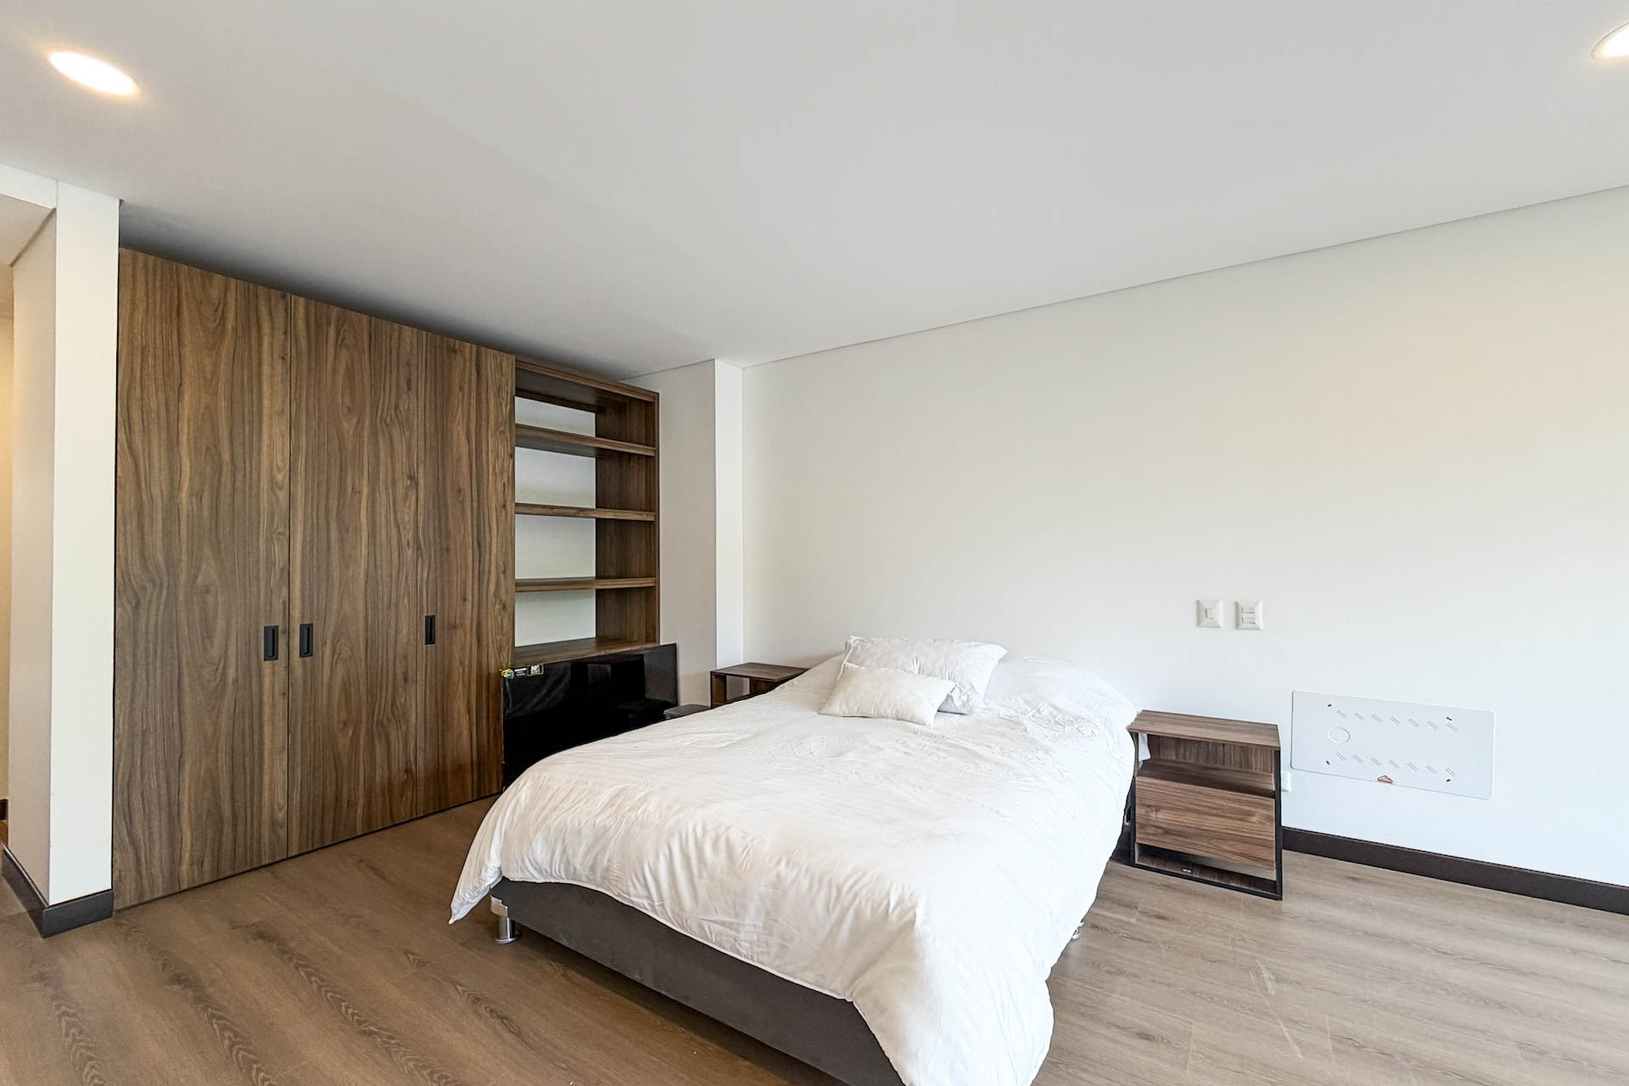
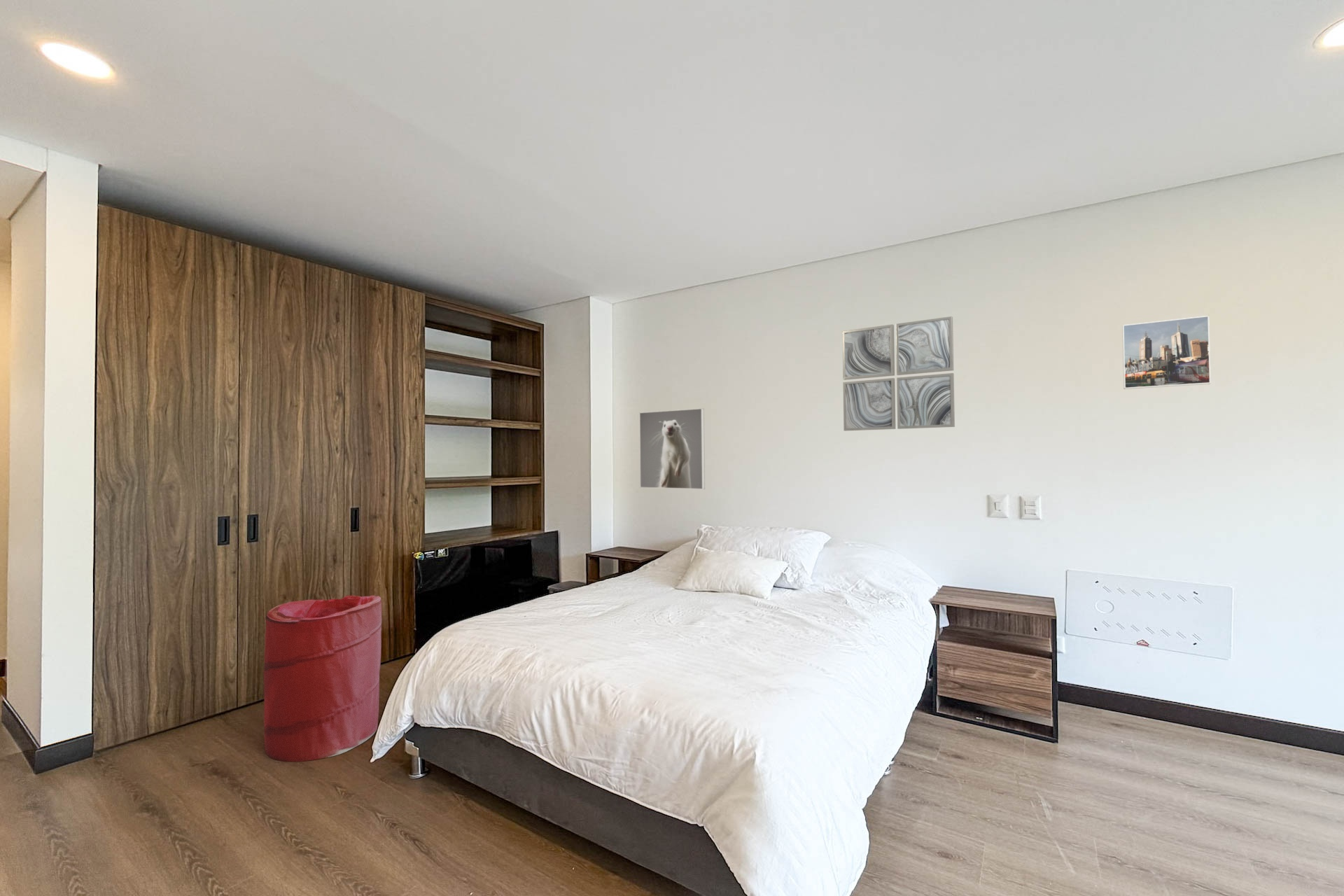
+ wall art (894, 375)
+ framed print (1165, 354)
+ laundry hamper (326, 667)
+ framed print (671, 449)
